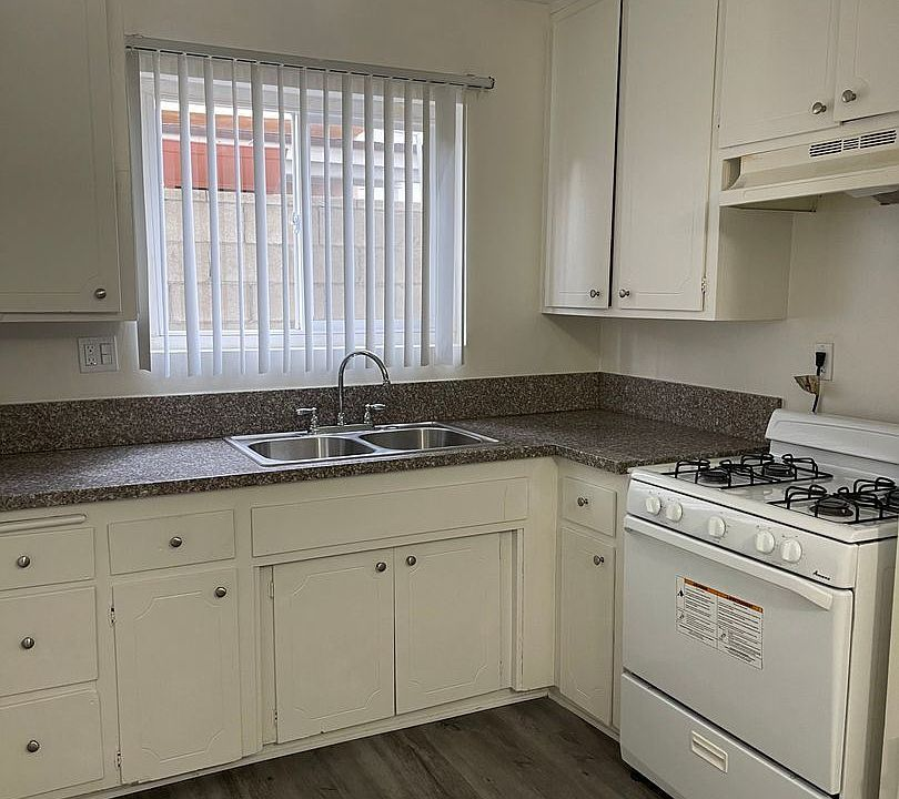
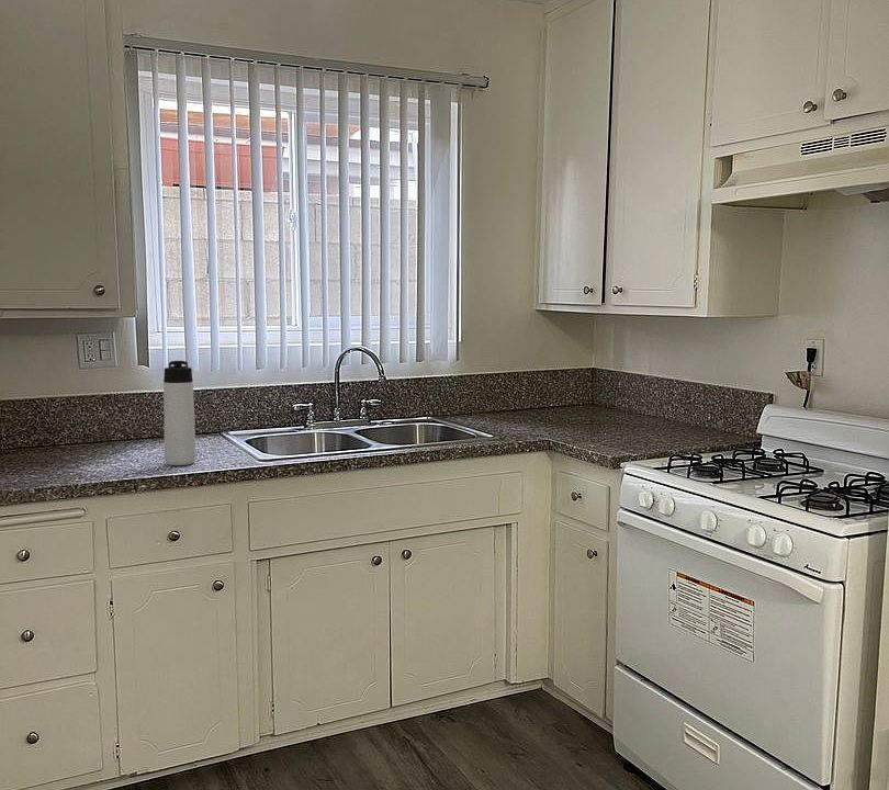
+ thermos bottle (179, 411)
